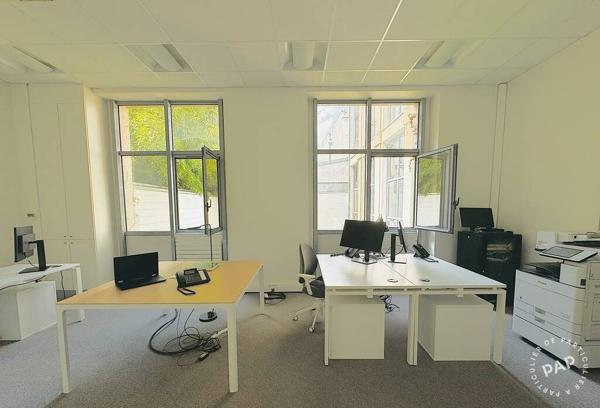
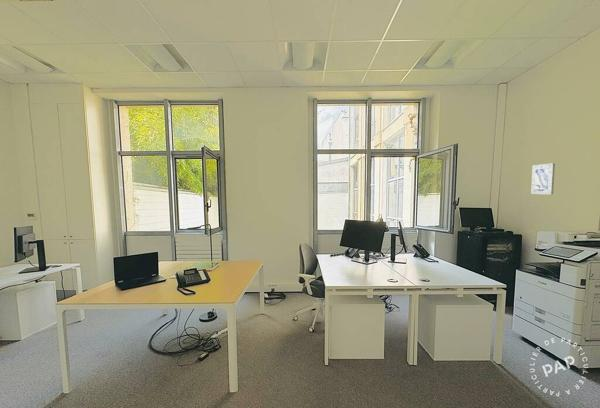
+ wall art (542, 179)
